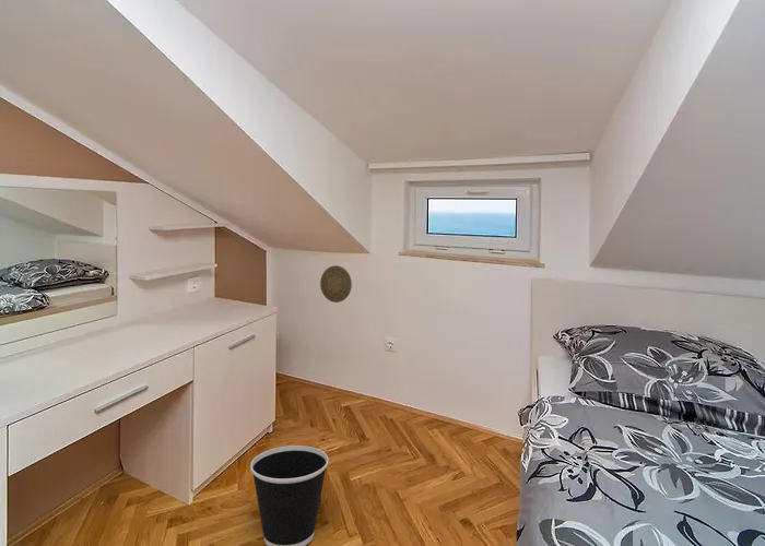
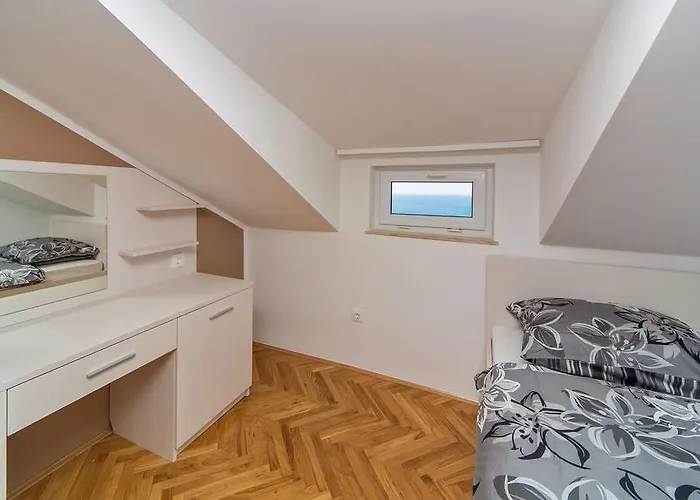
- wastebasket (290, 498)
- decorative plate (334, 284)
